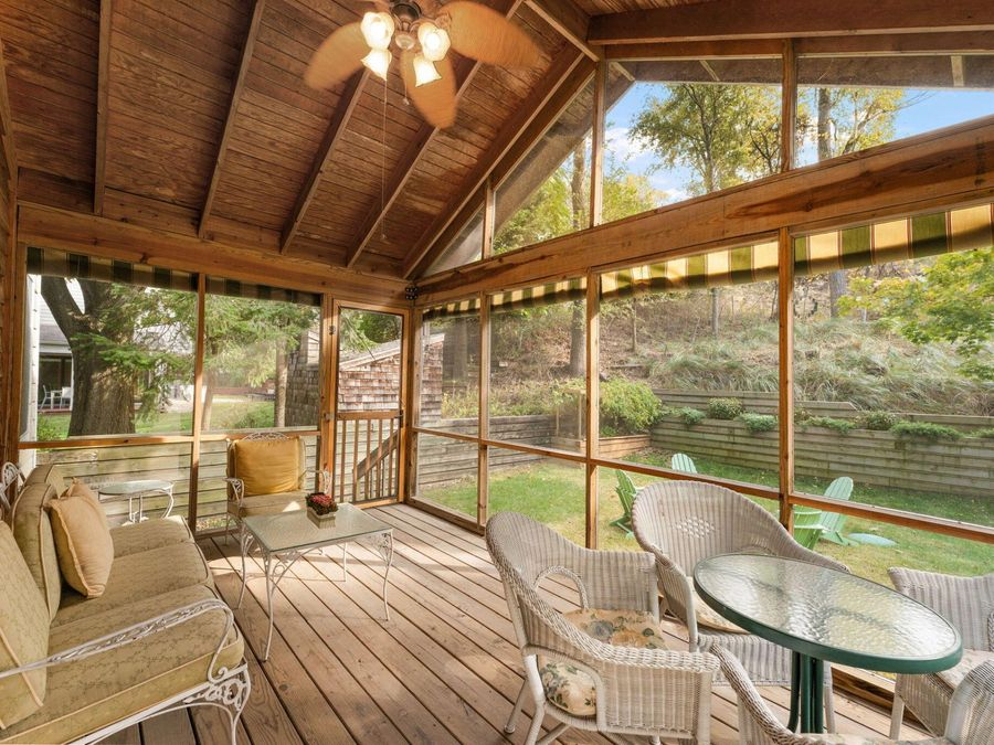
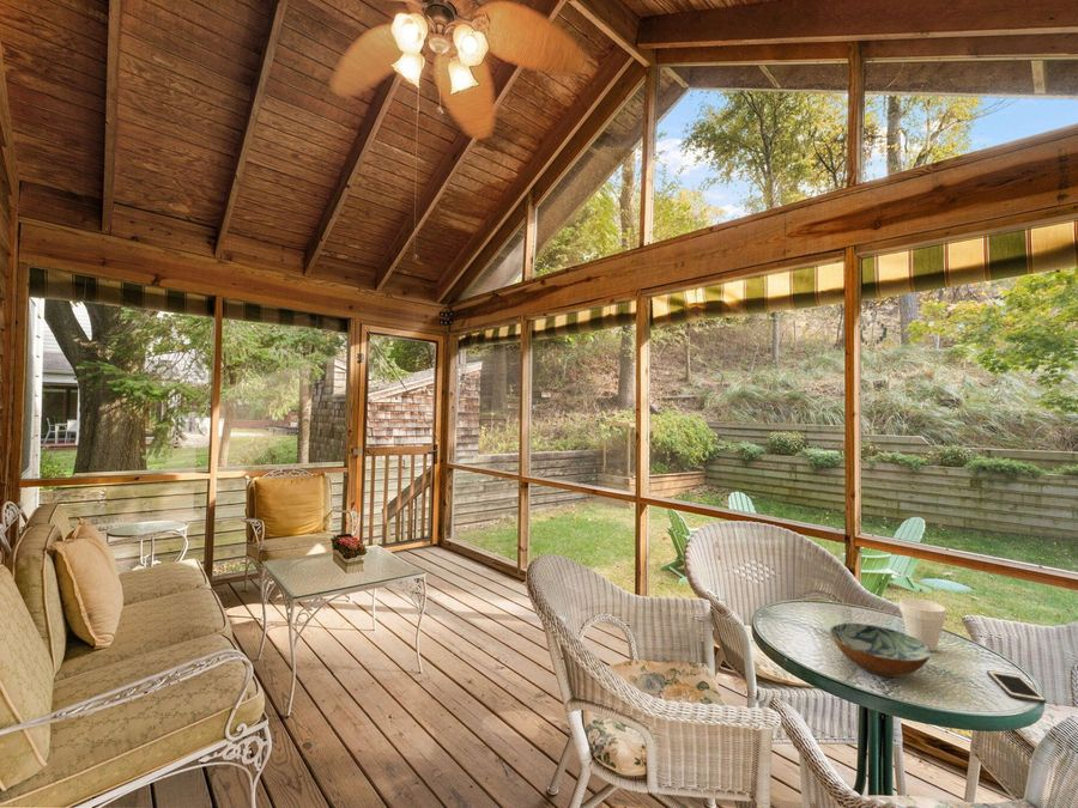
+ cell phone (1015, 686)
+ bowl (878, 654)
+ cup (922, 625)
